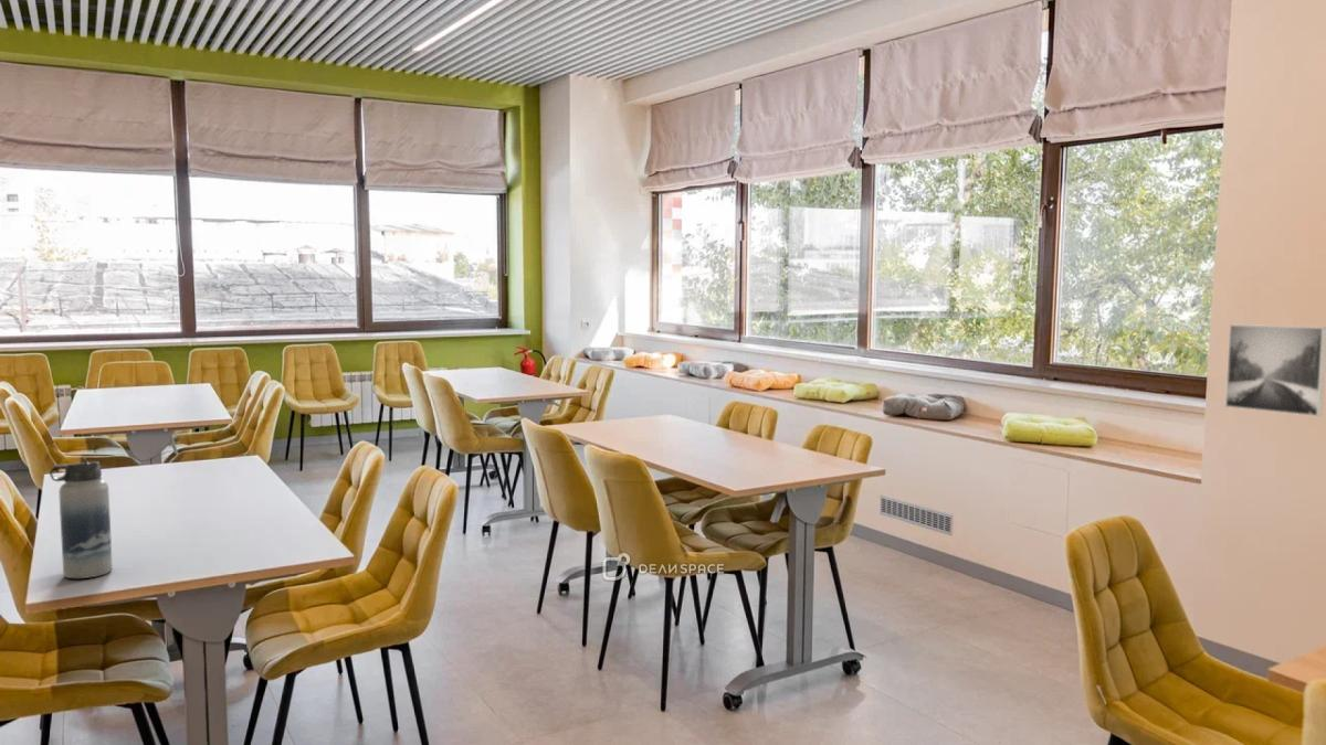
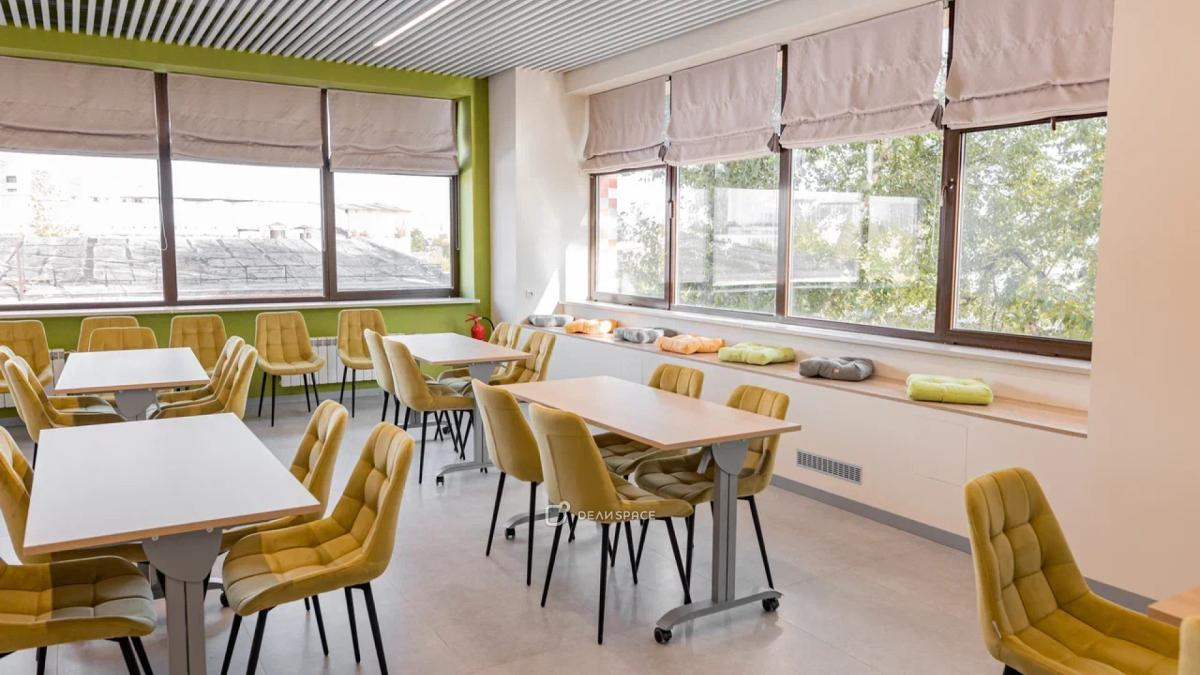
- water bottle (82, 515)
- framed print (1274, 369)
